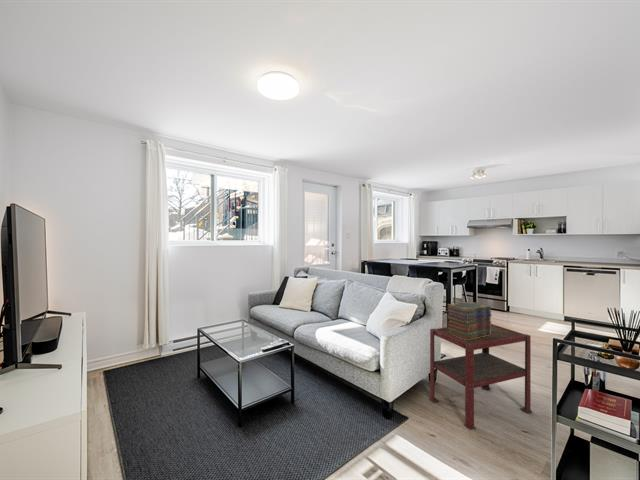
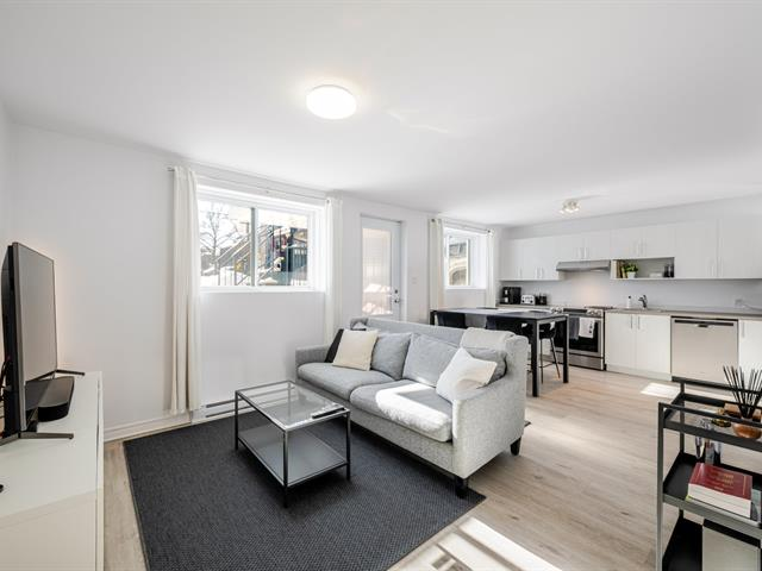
- book stack (468, 318)
- side table (478, 368)
